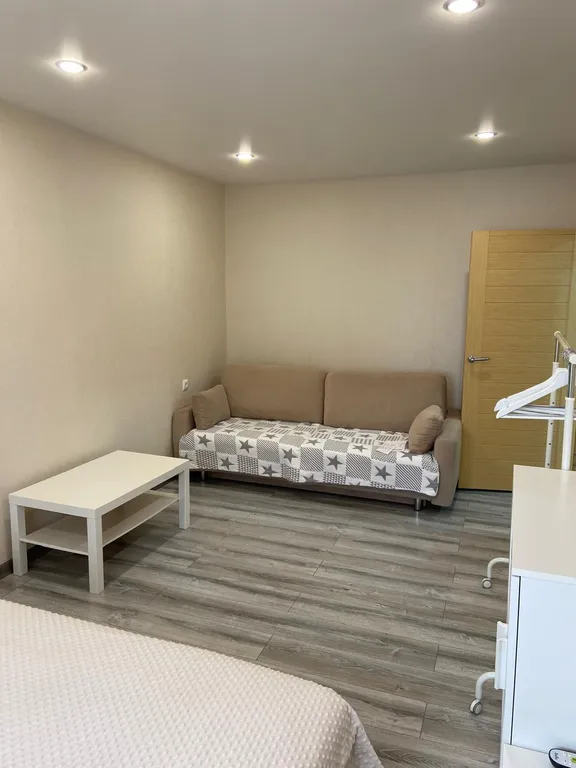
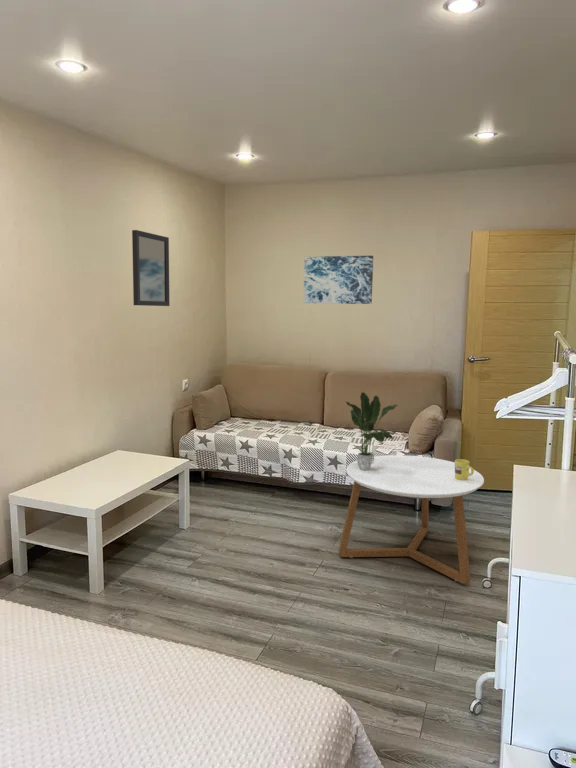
+ coffee table (422, 515)
+ potted plant (370, 431)
+ mug (464, 470)
+ wall art (337, 280)
+ home mirror (151, 270)
